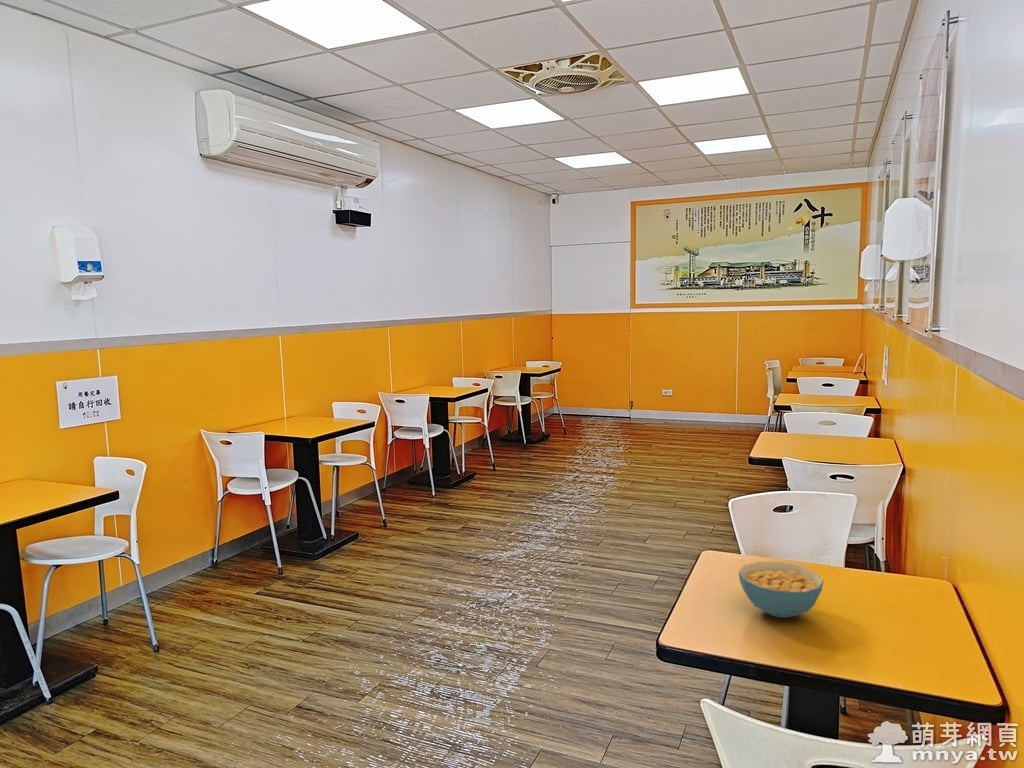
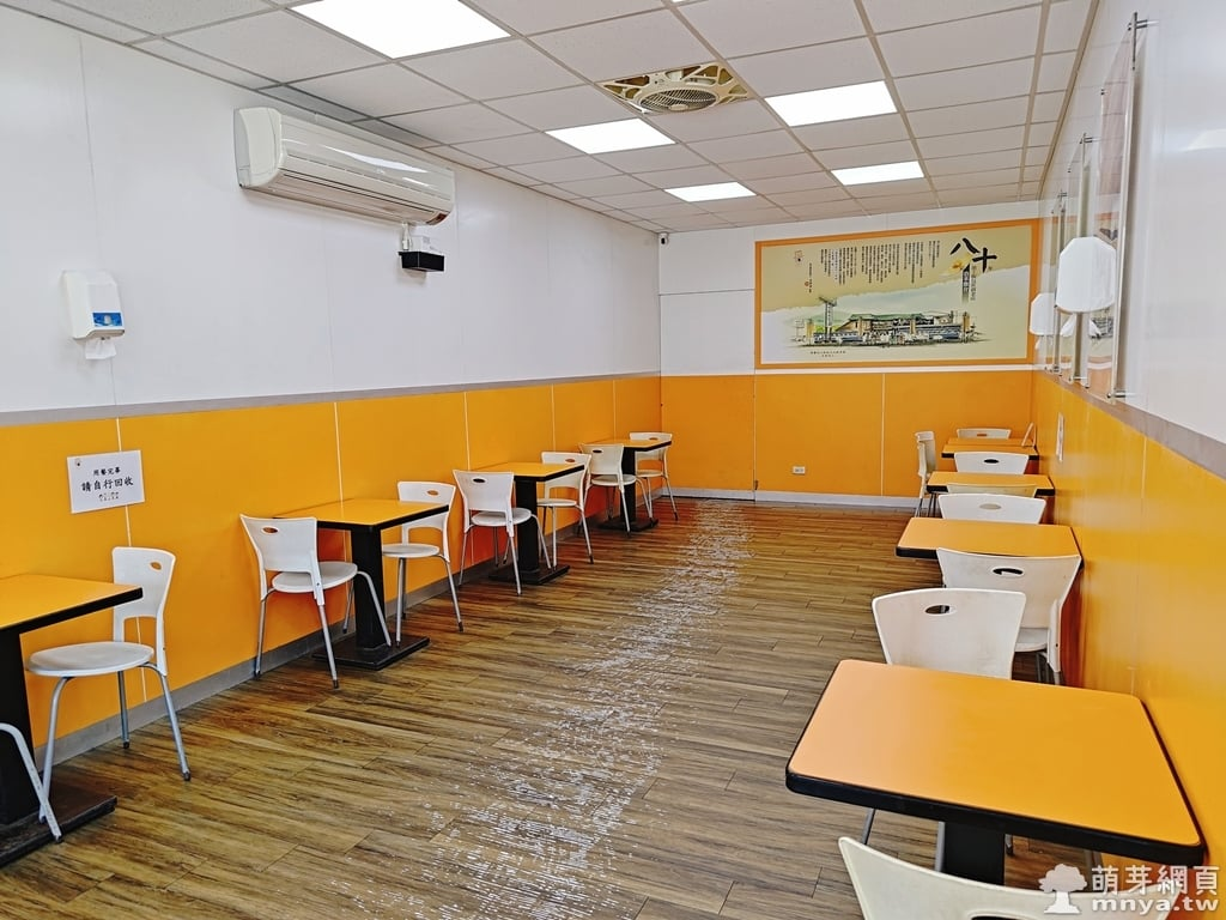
- cereal bowl (779, 594)
